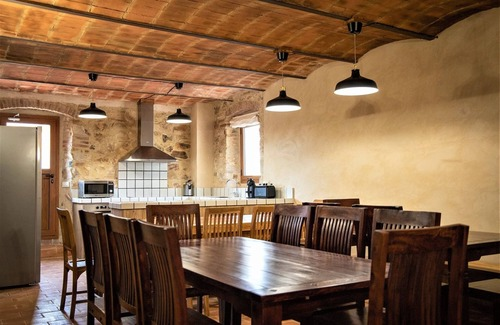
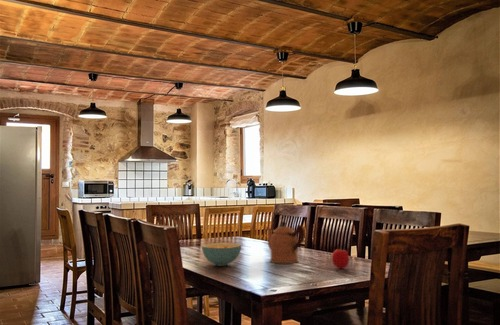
+ coffeepot (284, 241)
+ cereal bowl (221, 255)
+ fruit (340, 257)
